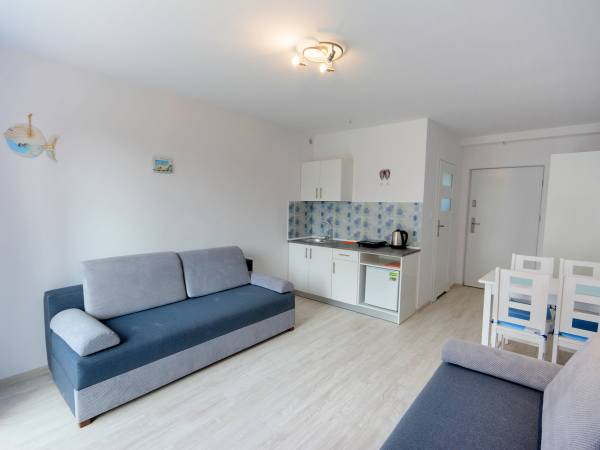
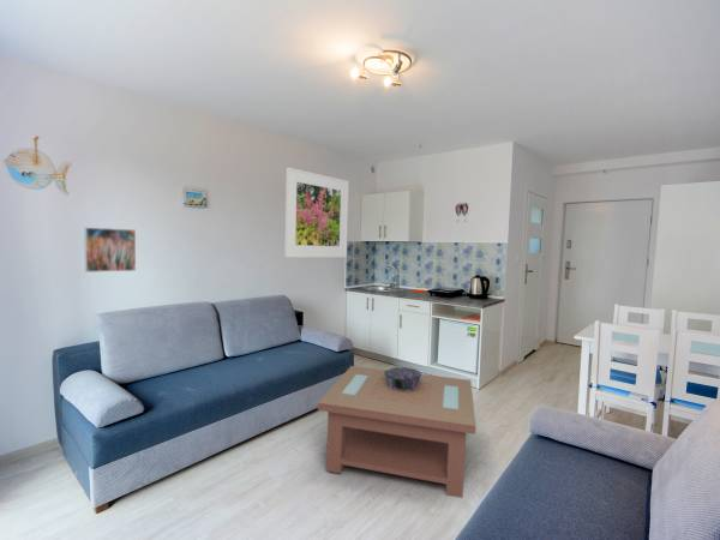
+ coffee table (400, 422)
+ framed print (110, 250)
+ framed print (318, 216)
+ decorative bowl (402, 378)
